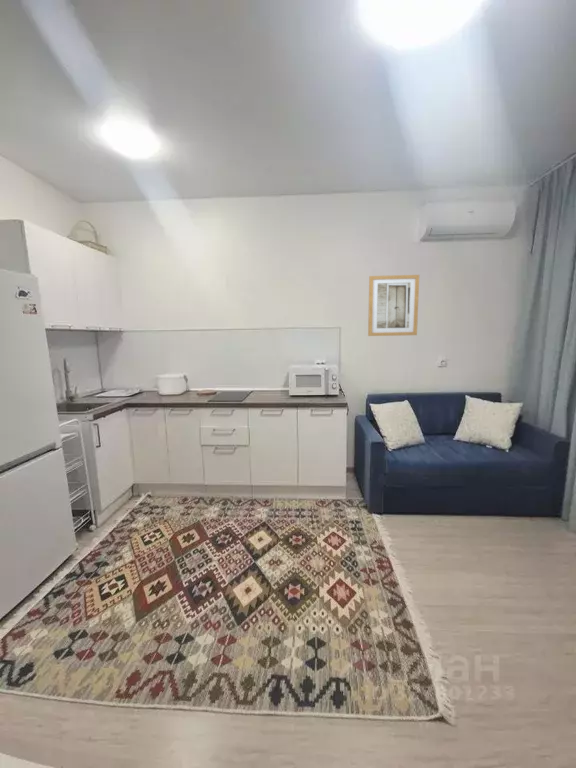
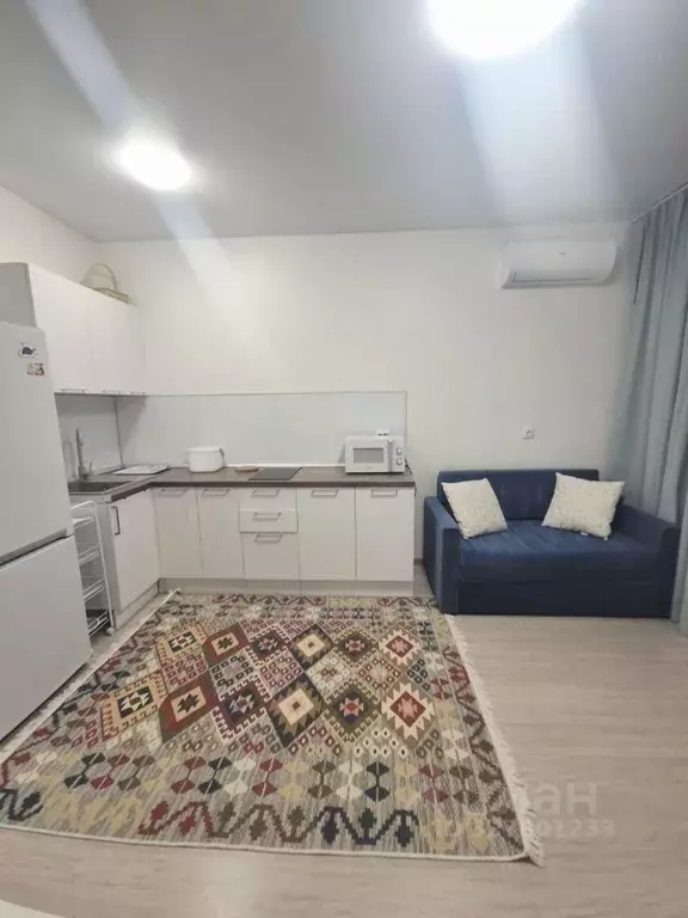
- wall art (393, 306)
